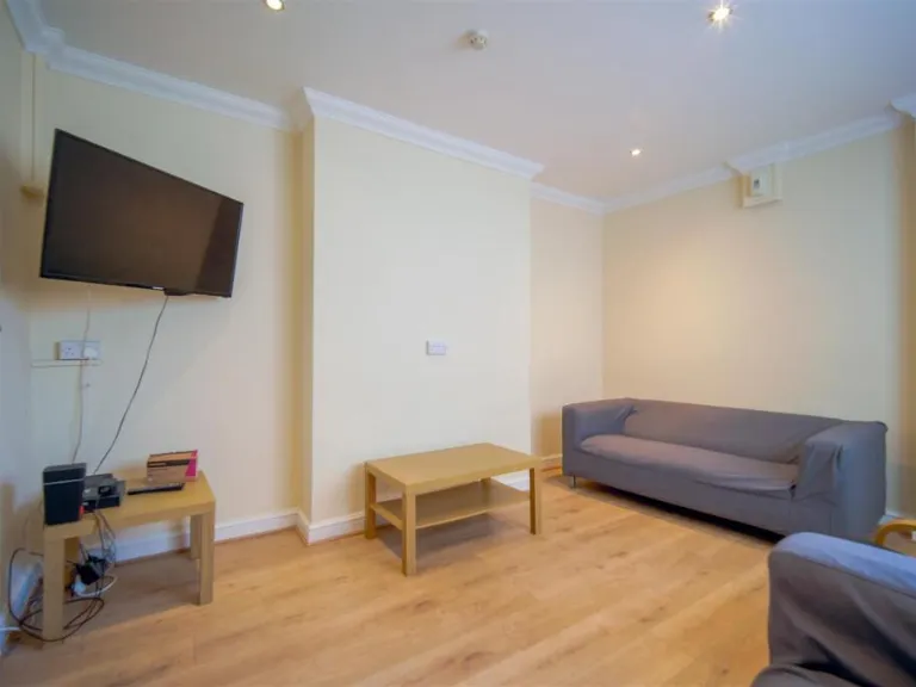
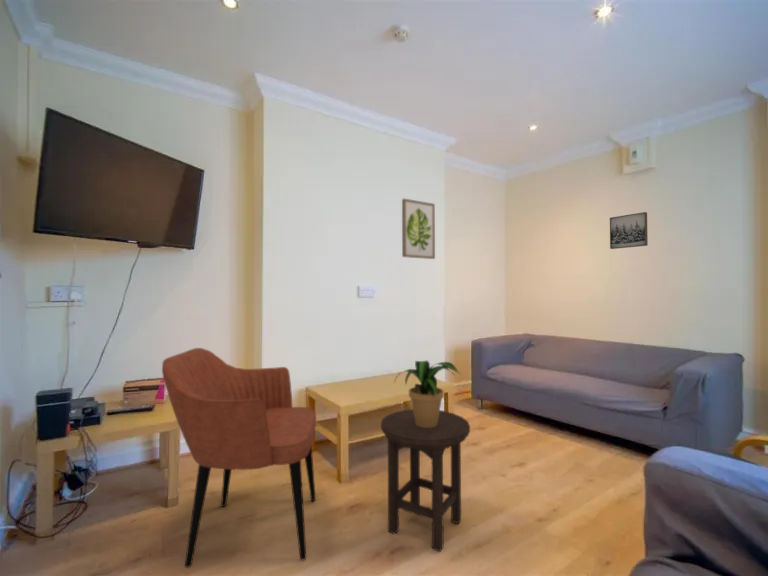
+ stool (422, 478)
+ wall art (628, 231)
+ potted plant (426, 391)
+ armchair (248, 440)
+ wall art (418, 229)
